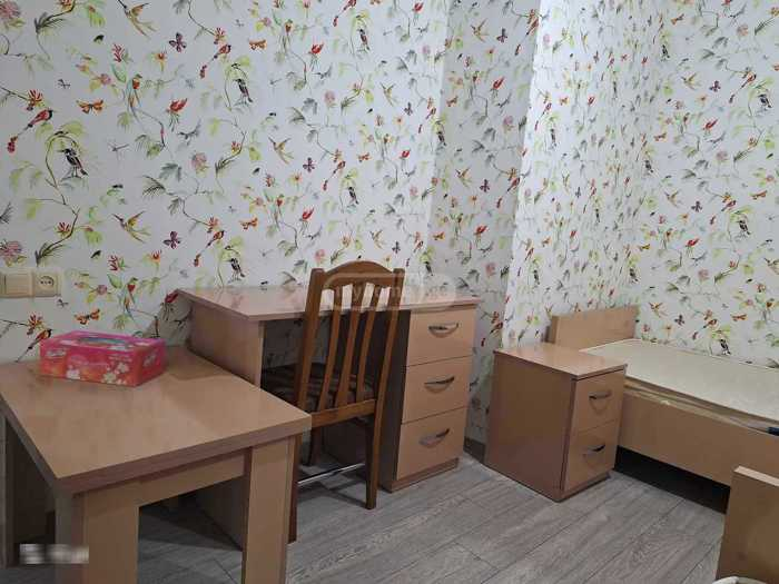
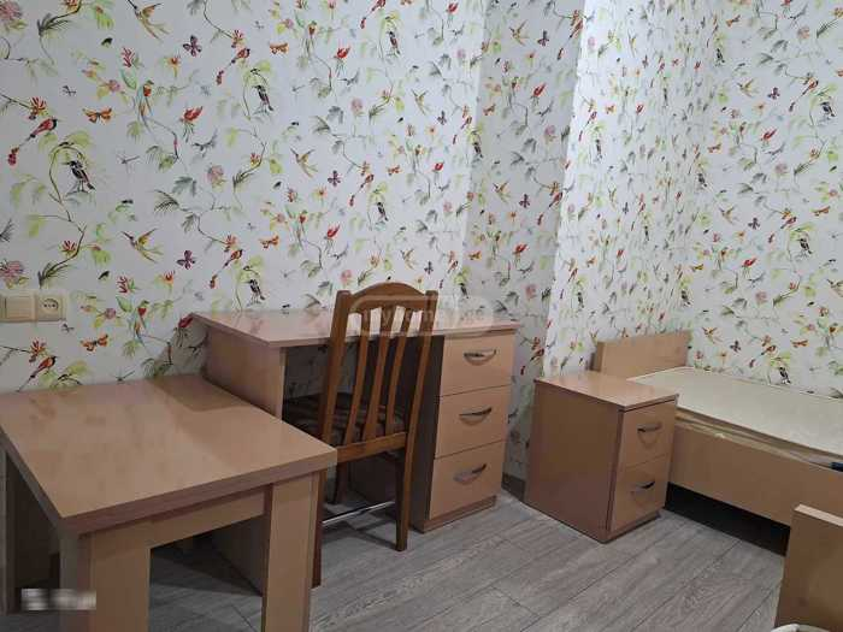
- tissue box (103, 357)
